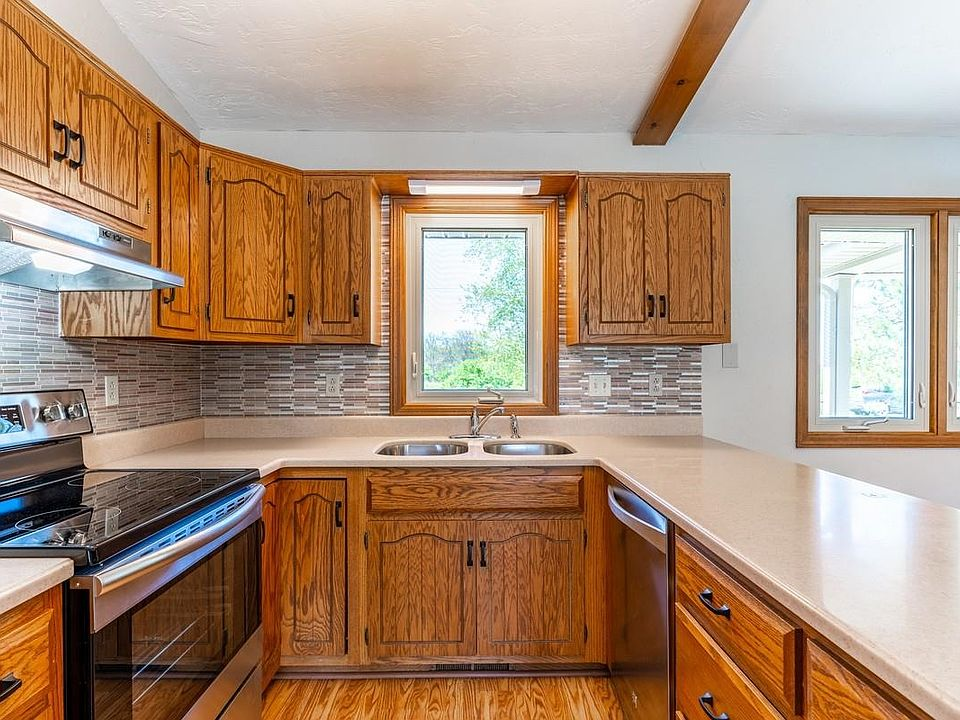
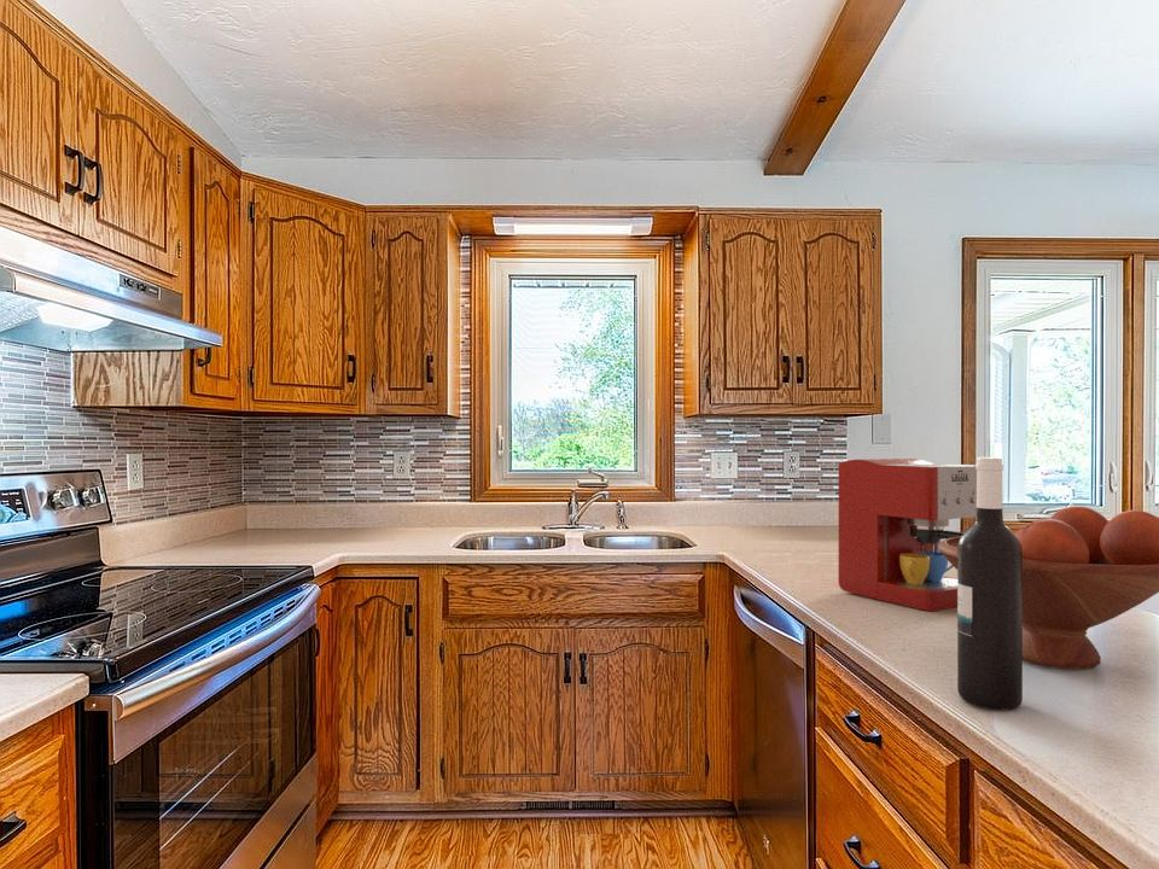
+ wine bottle (989, 578)
+ fruit bowl (1053, 583)
+ coffee maker (908, 527)
